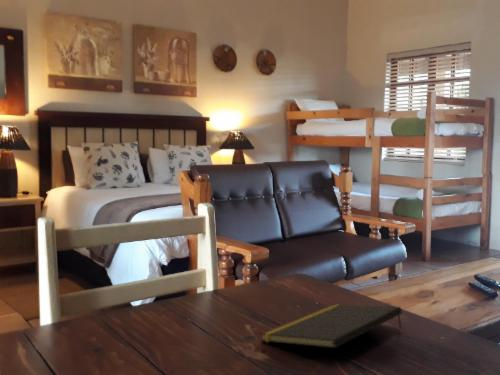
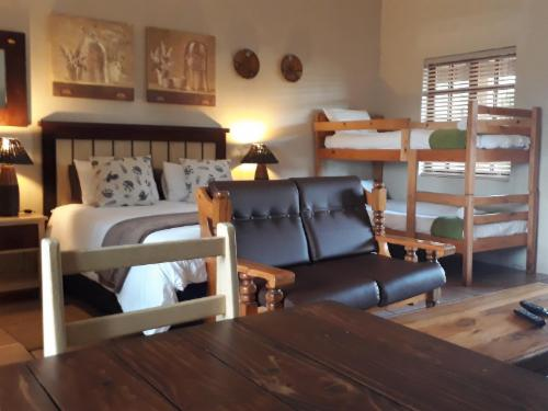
- notepad (332, 323)
